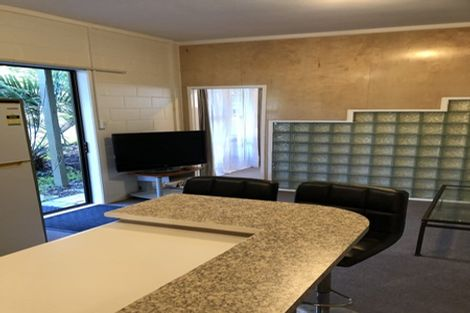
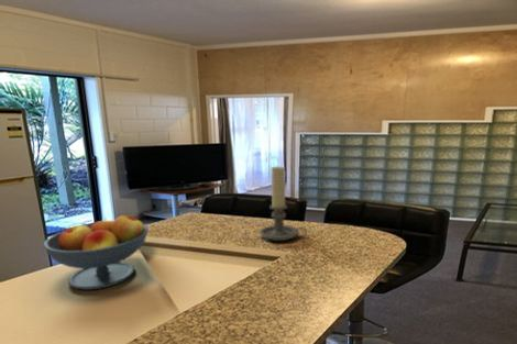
+ fruit bowl (99, 247)
+ candle holder (282, 201)
